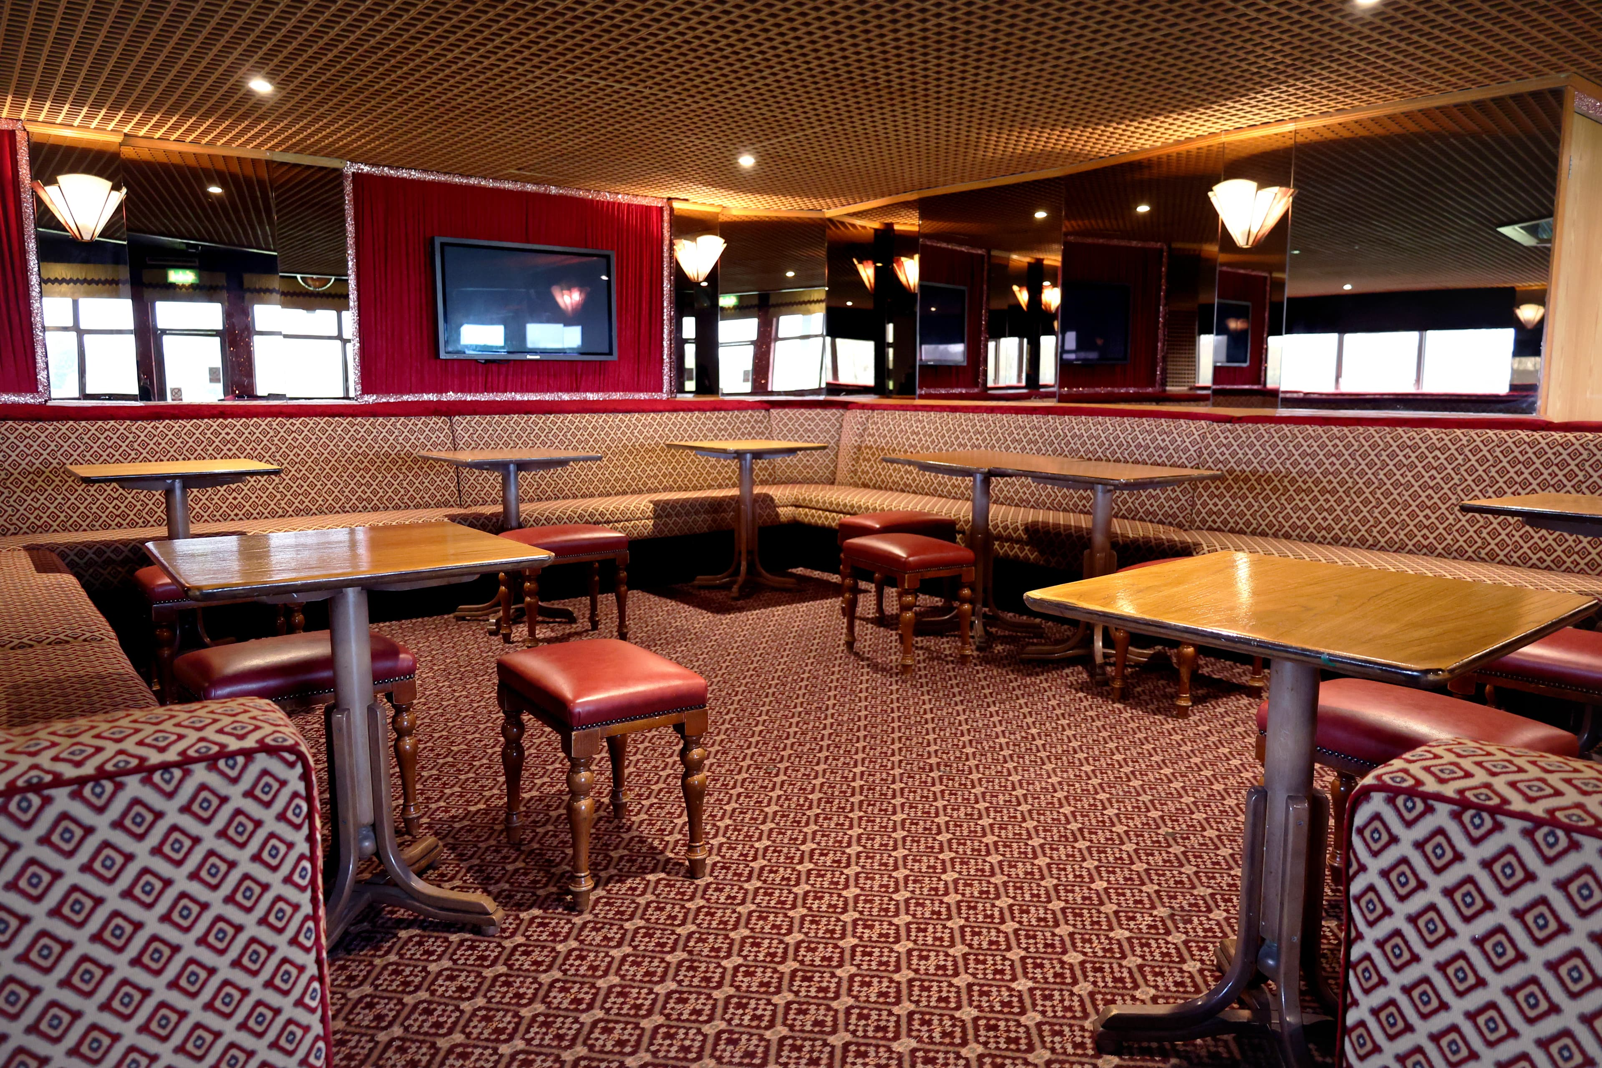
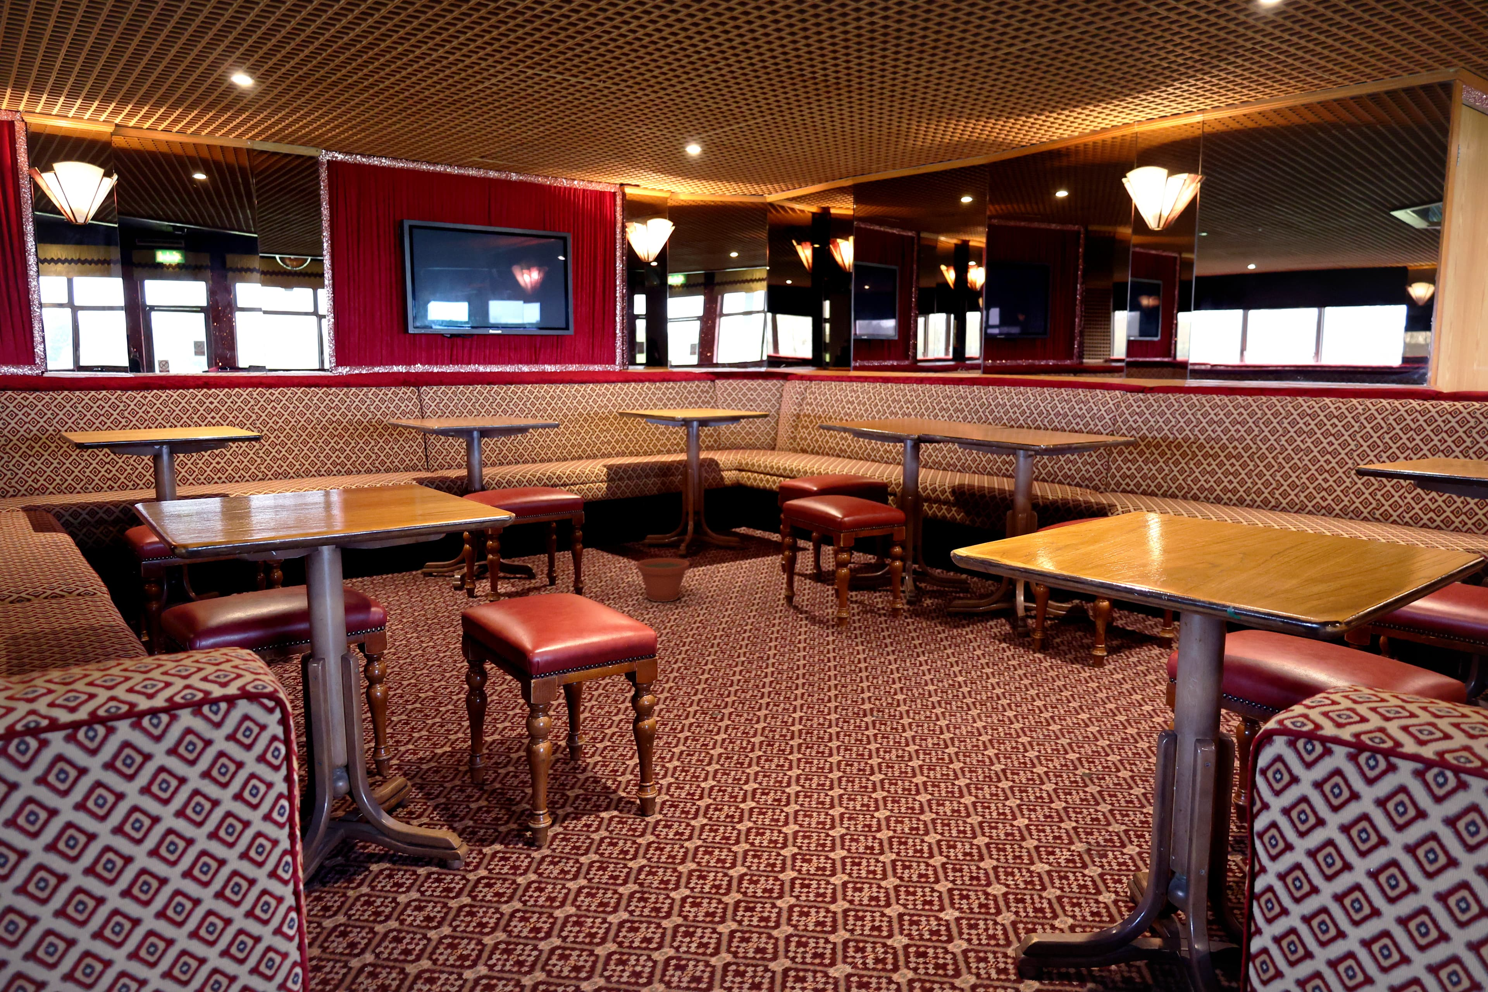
+ plant pot (663, 581)
